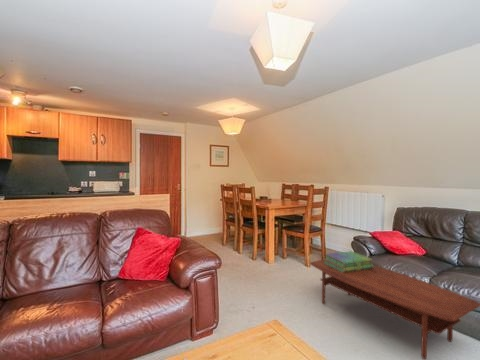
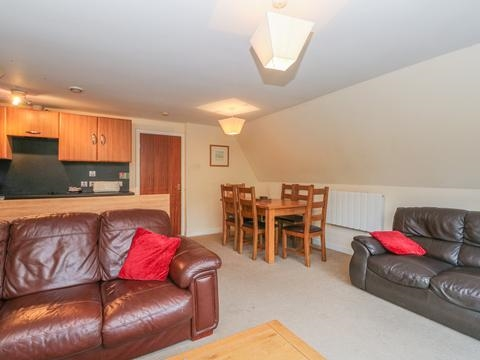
- coffee table (378, 299)
- stack of books (347, 260)
